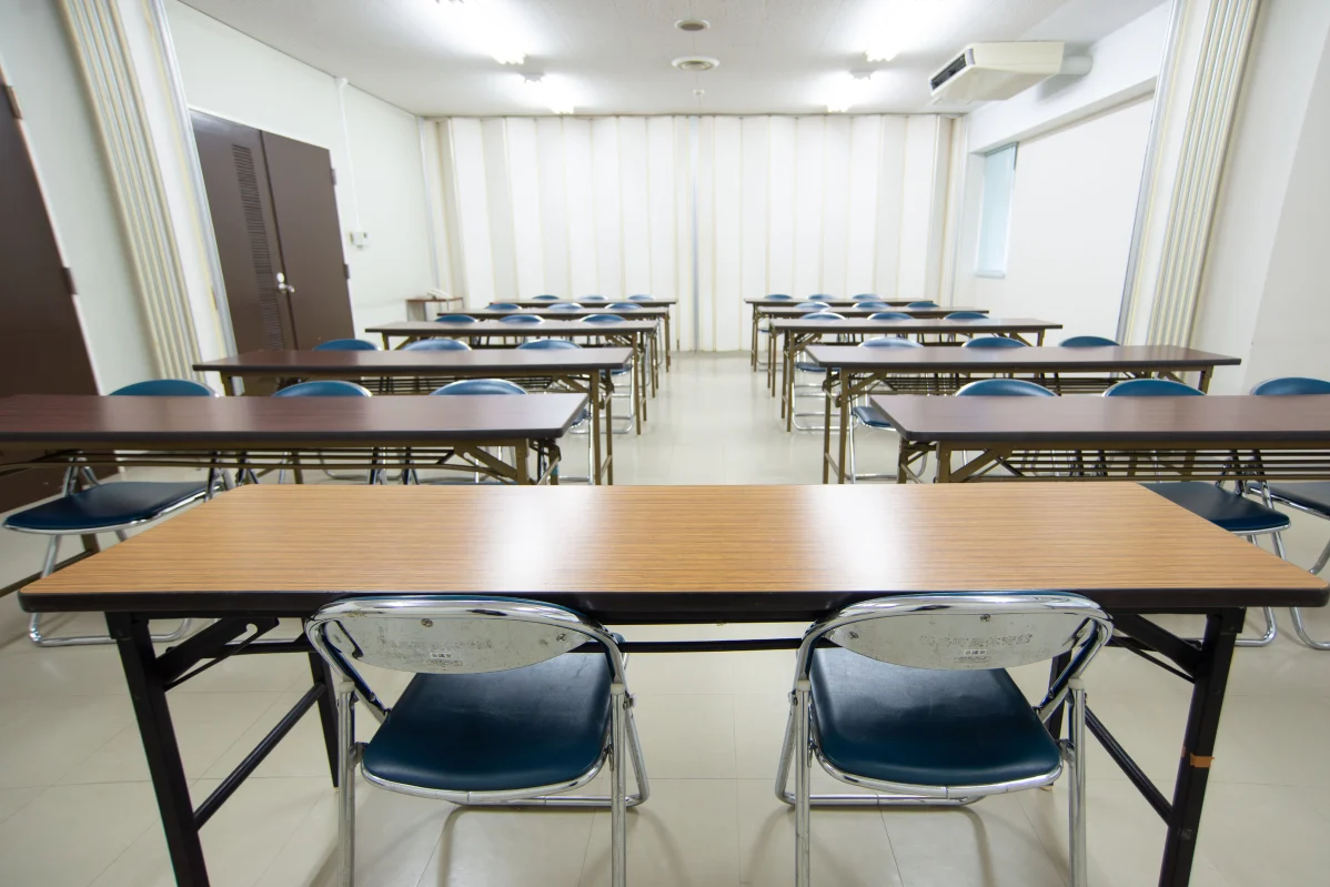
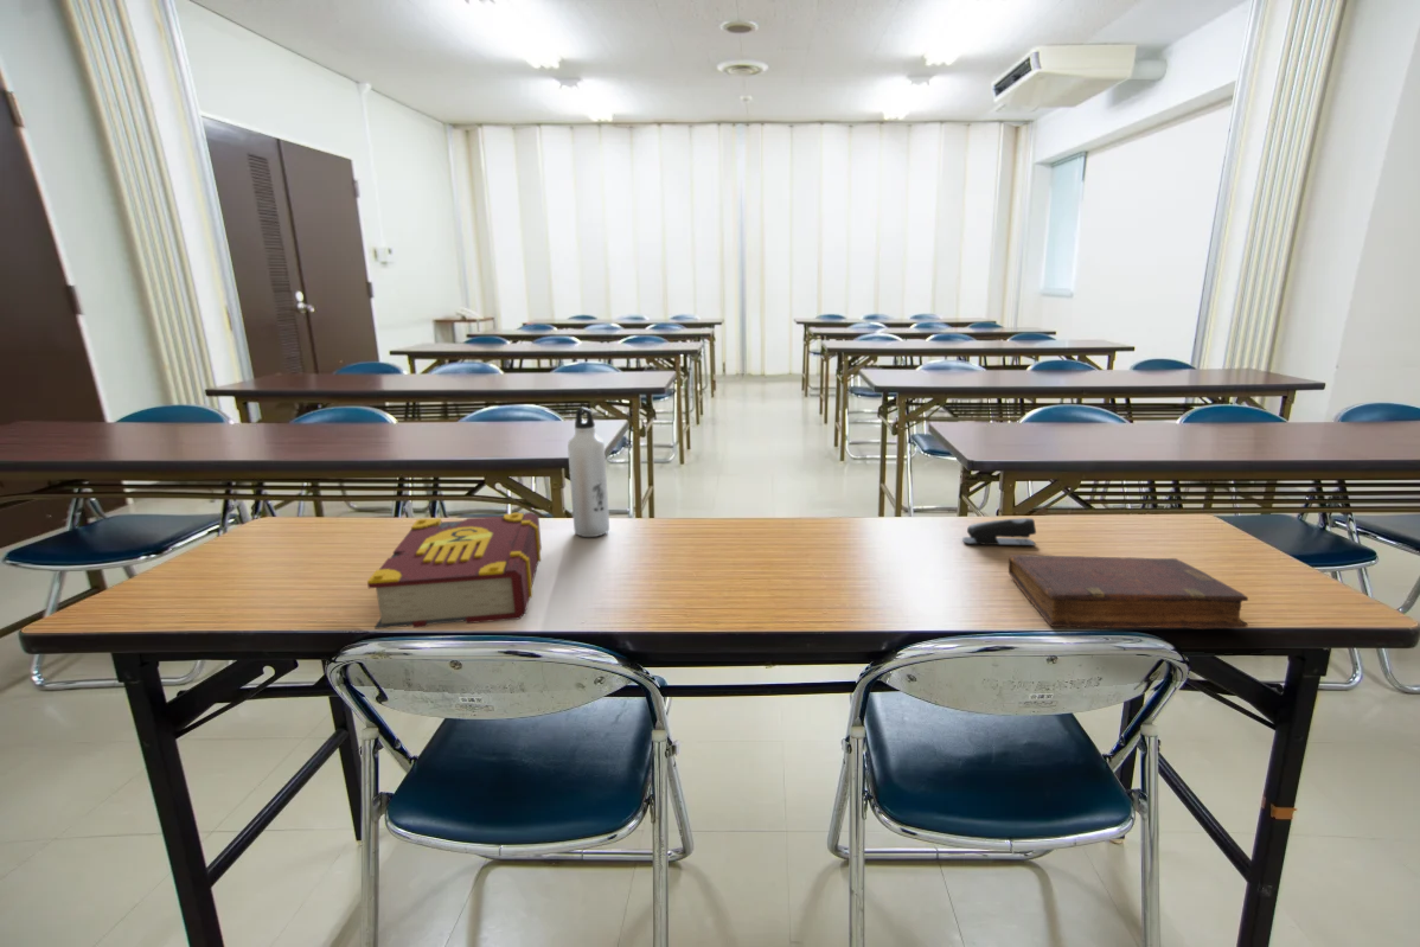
+ stapler (999, 530)
+ diary (1118, 586)
+ water bottle (588, 471)
+ book (467, 562)
